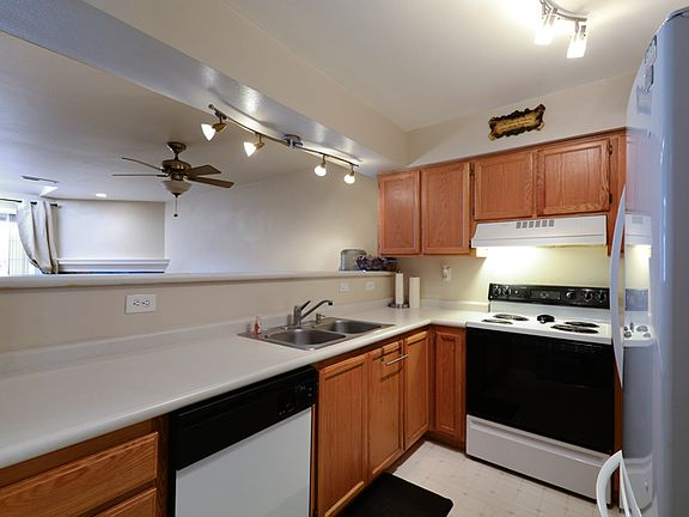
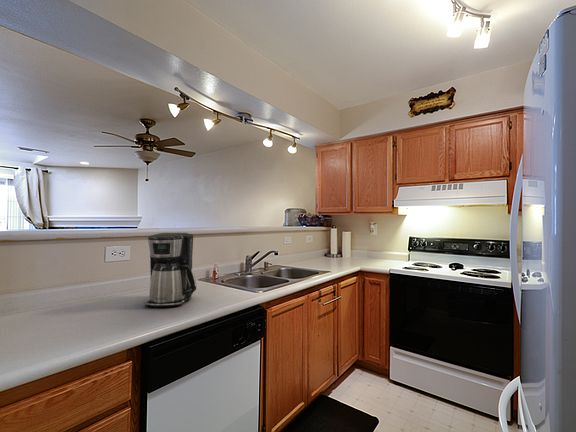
+ coffee maker (178, 265)
